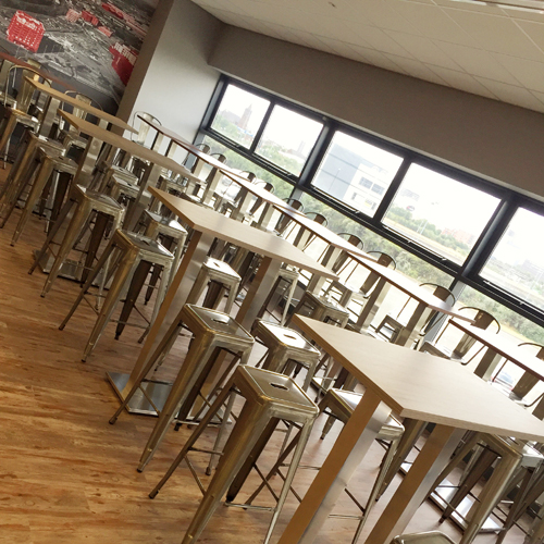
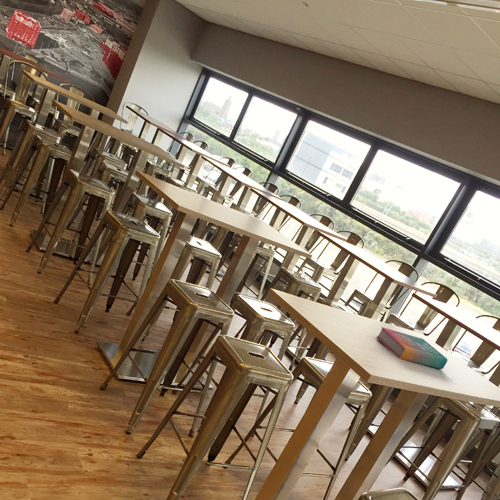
+ book (412, 348)
